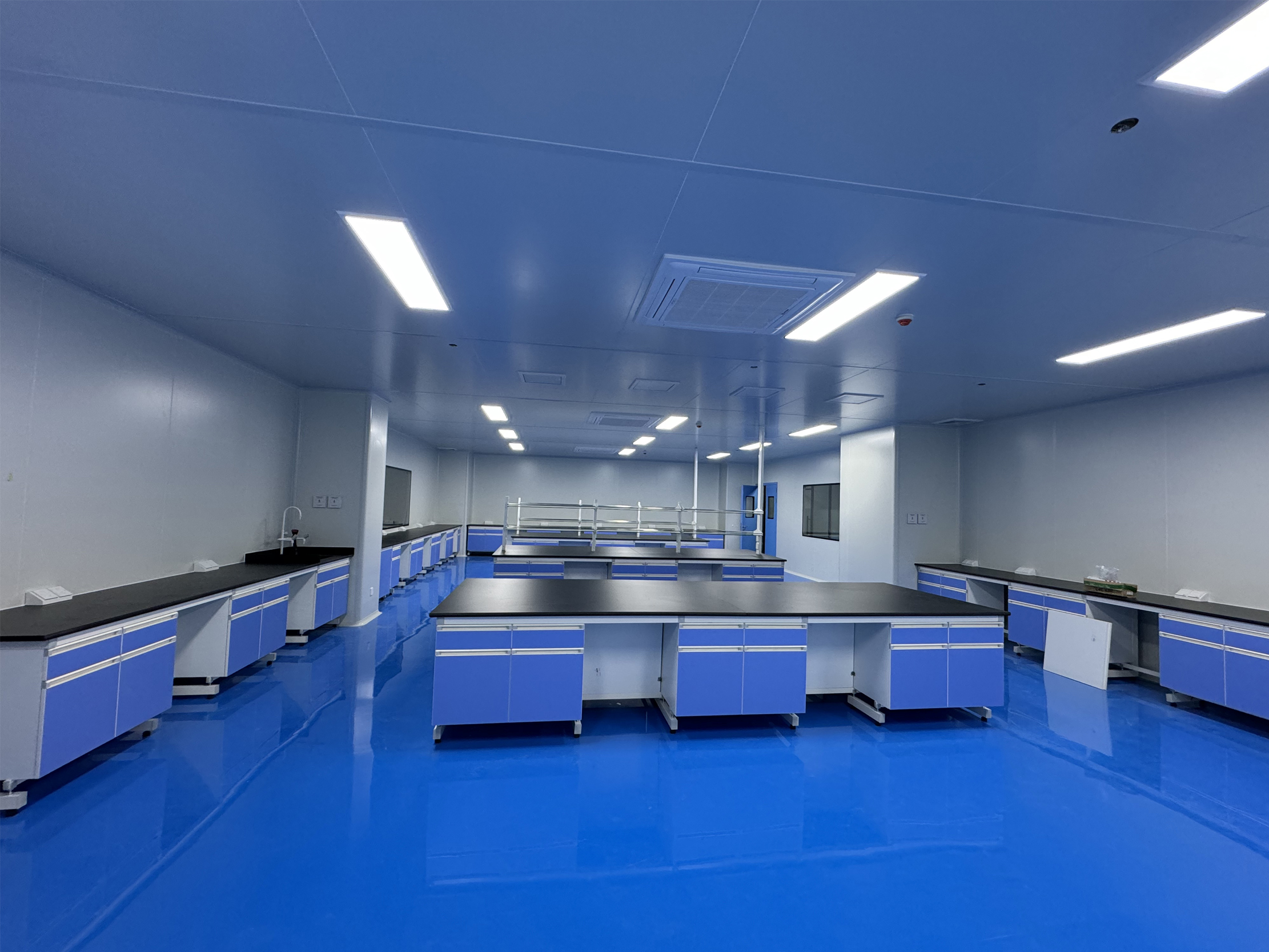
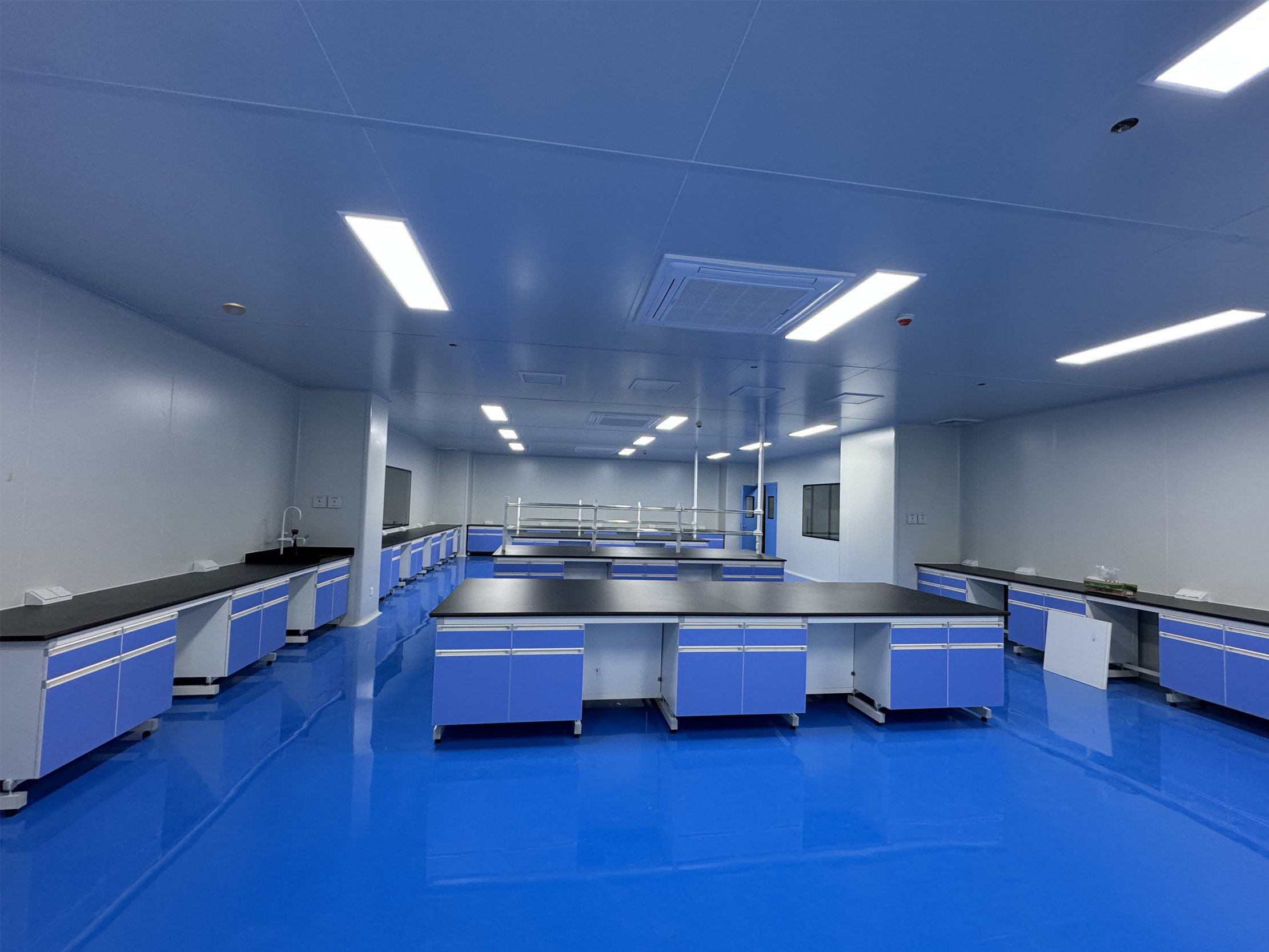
+ smoke detector (234, 309)
